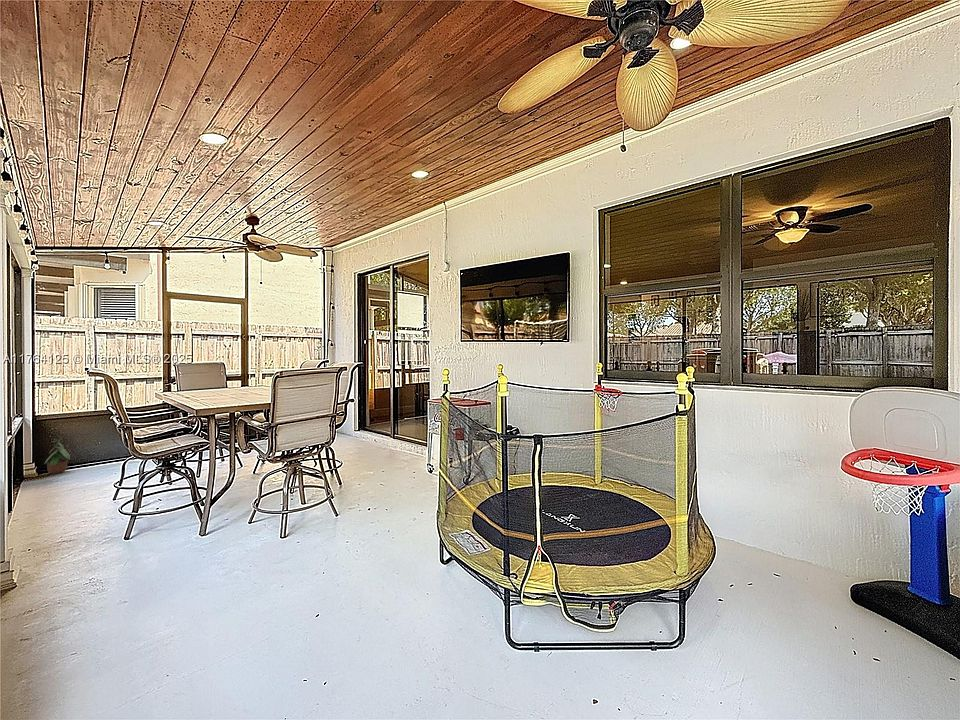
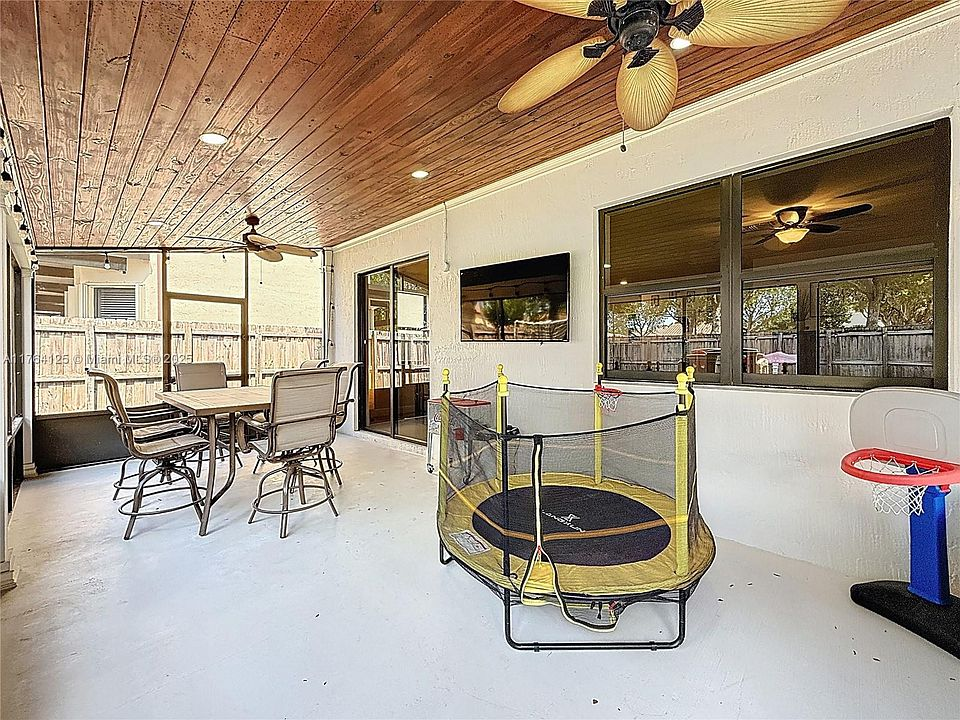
- potted plant (58, 454)
